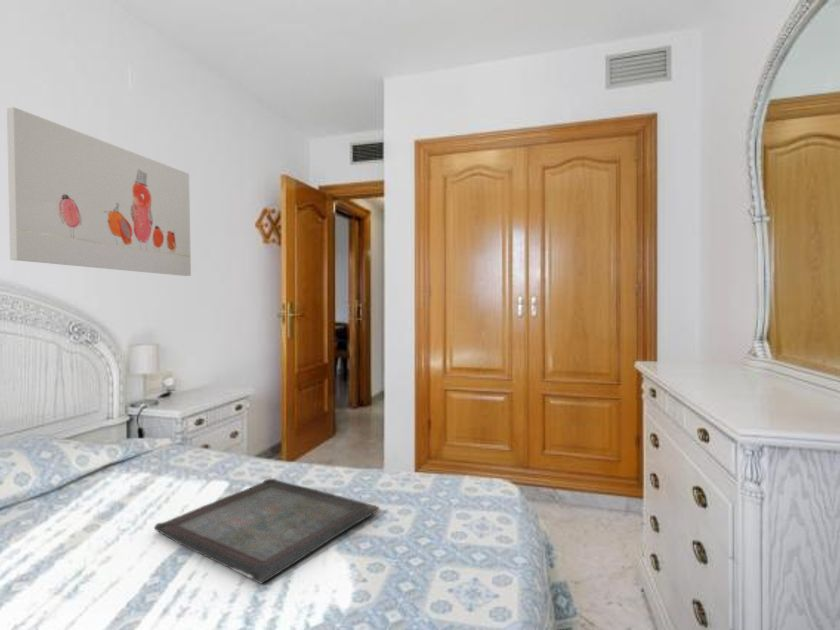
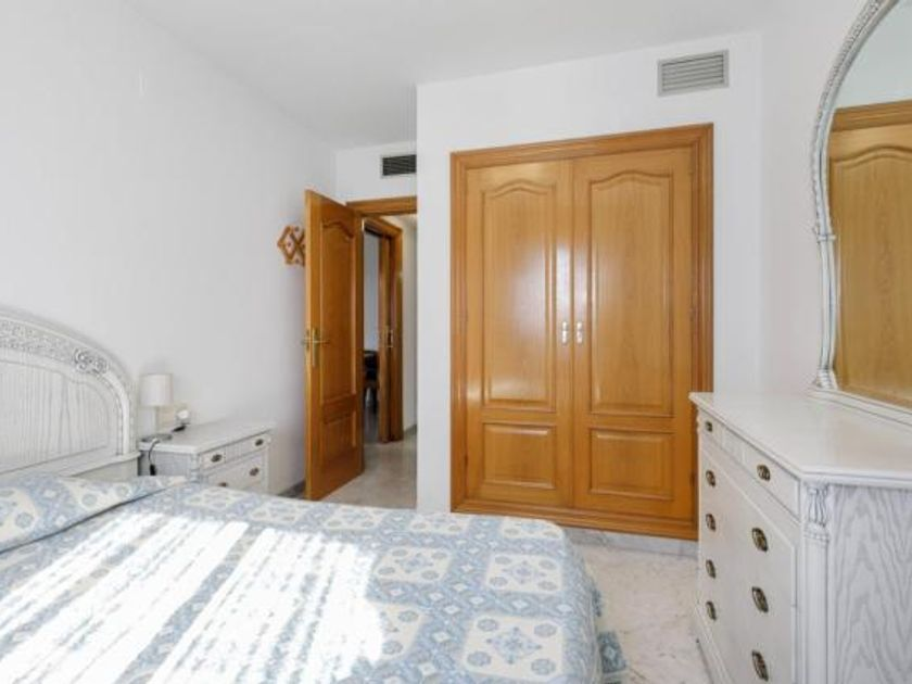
- serving tray (270, 518)
- wall art (116, 208)
